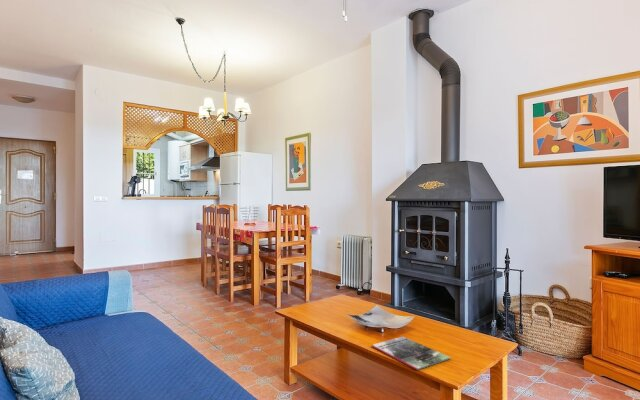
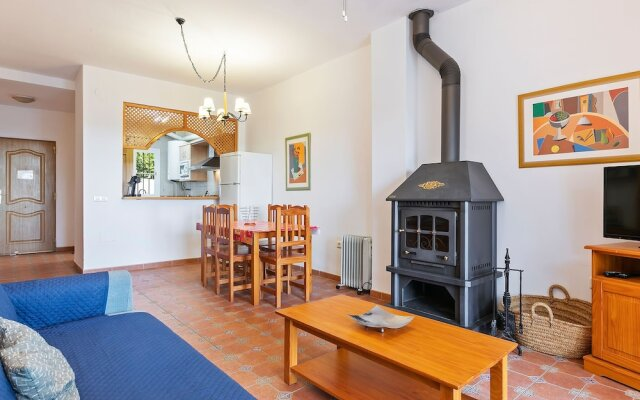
- magazine (409, 351)
